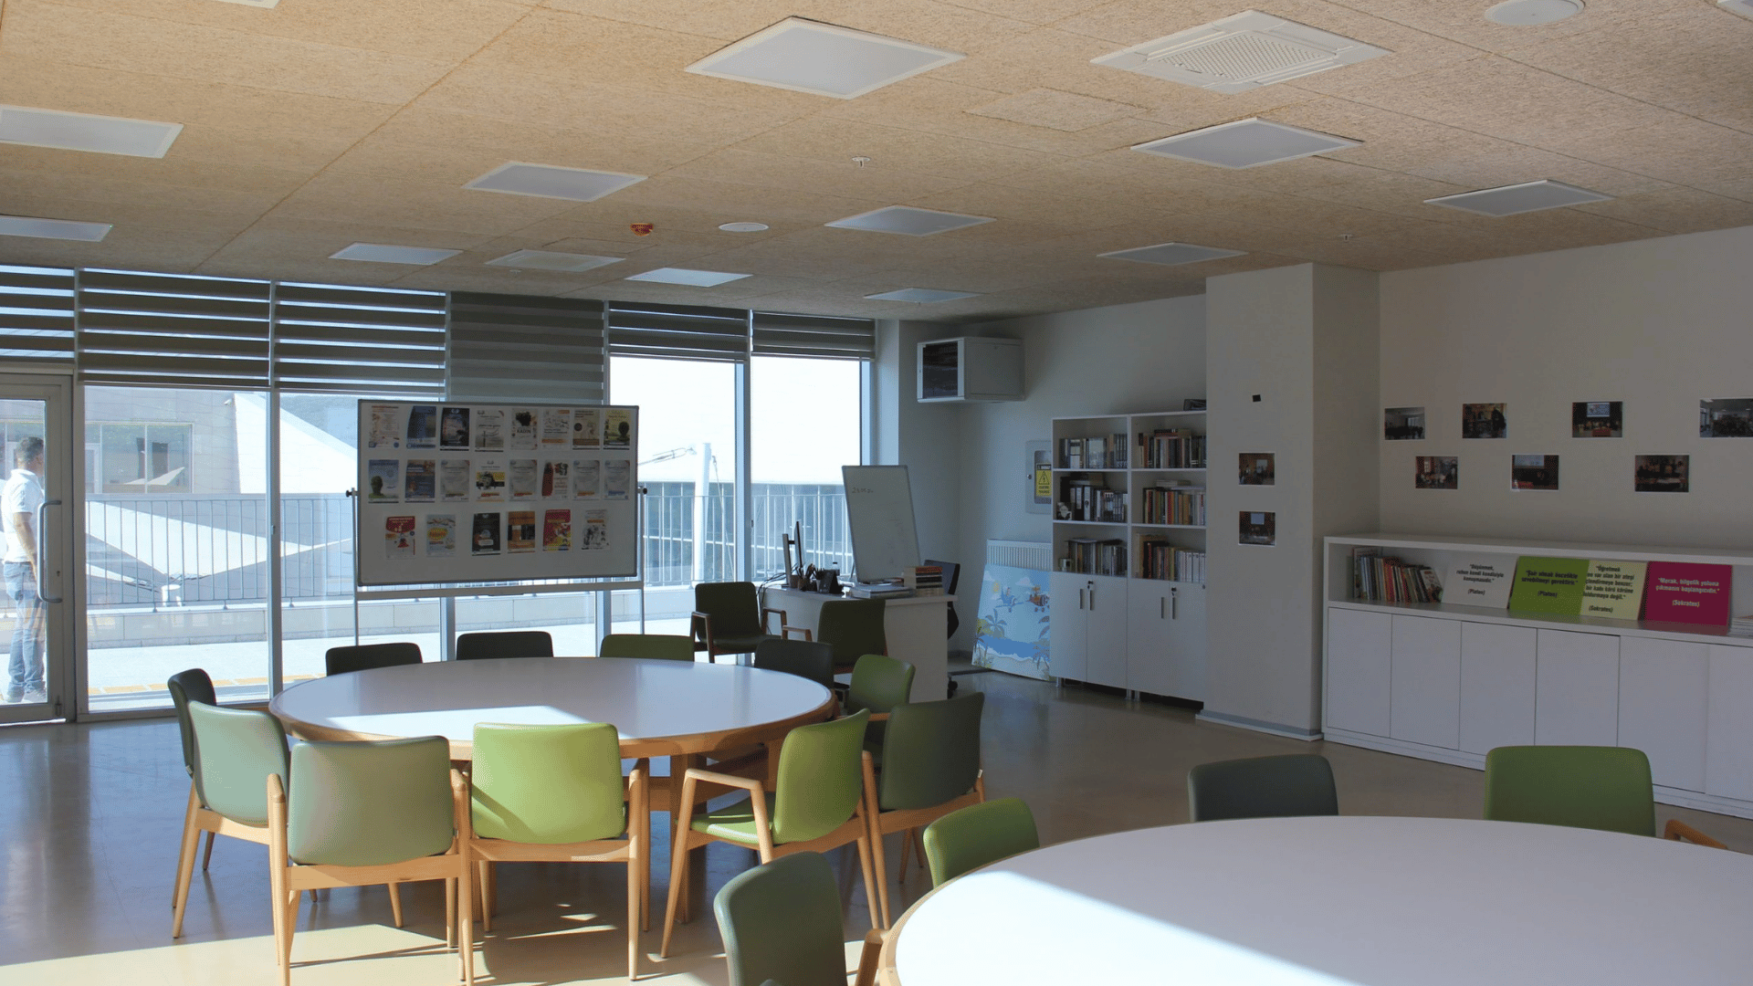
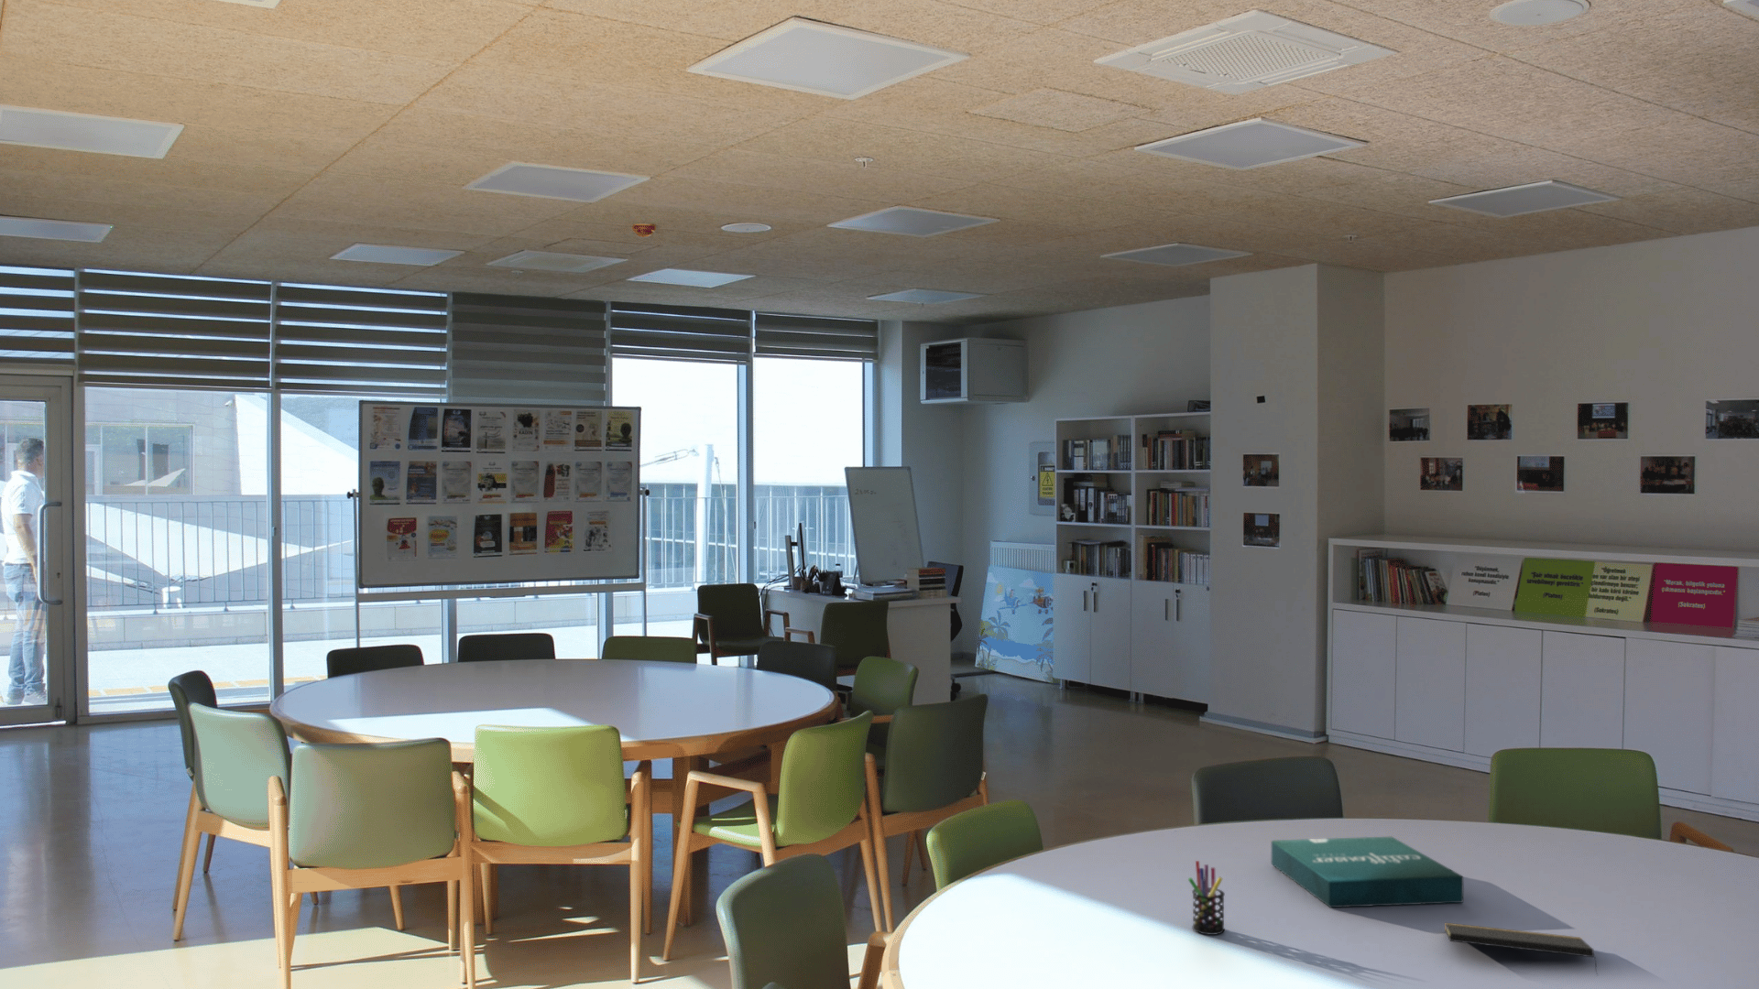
+ pizza box (1363, 869)
+ pen holder (1203, 896)
+ notepad (1515, 938)
